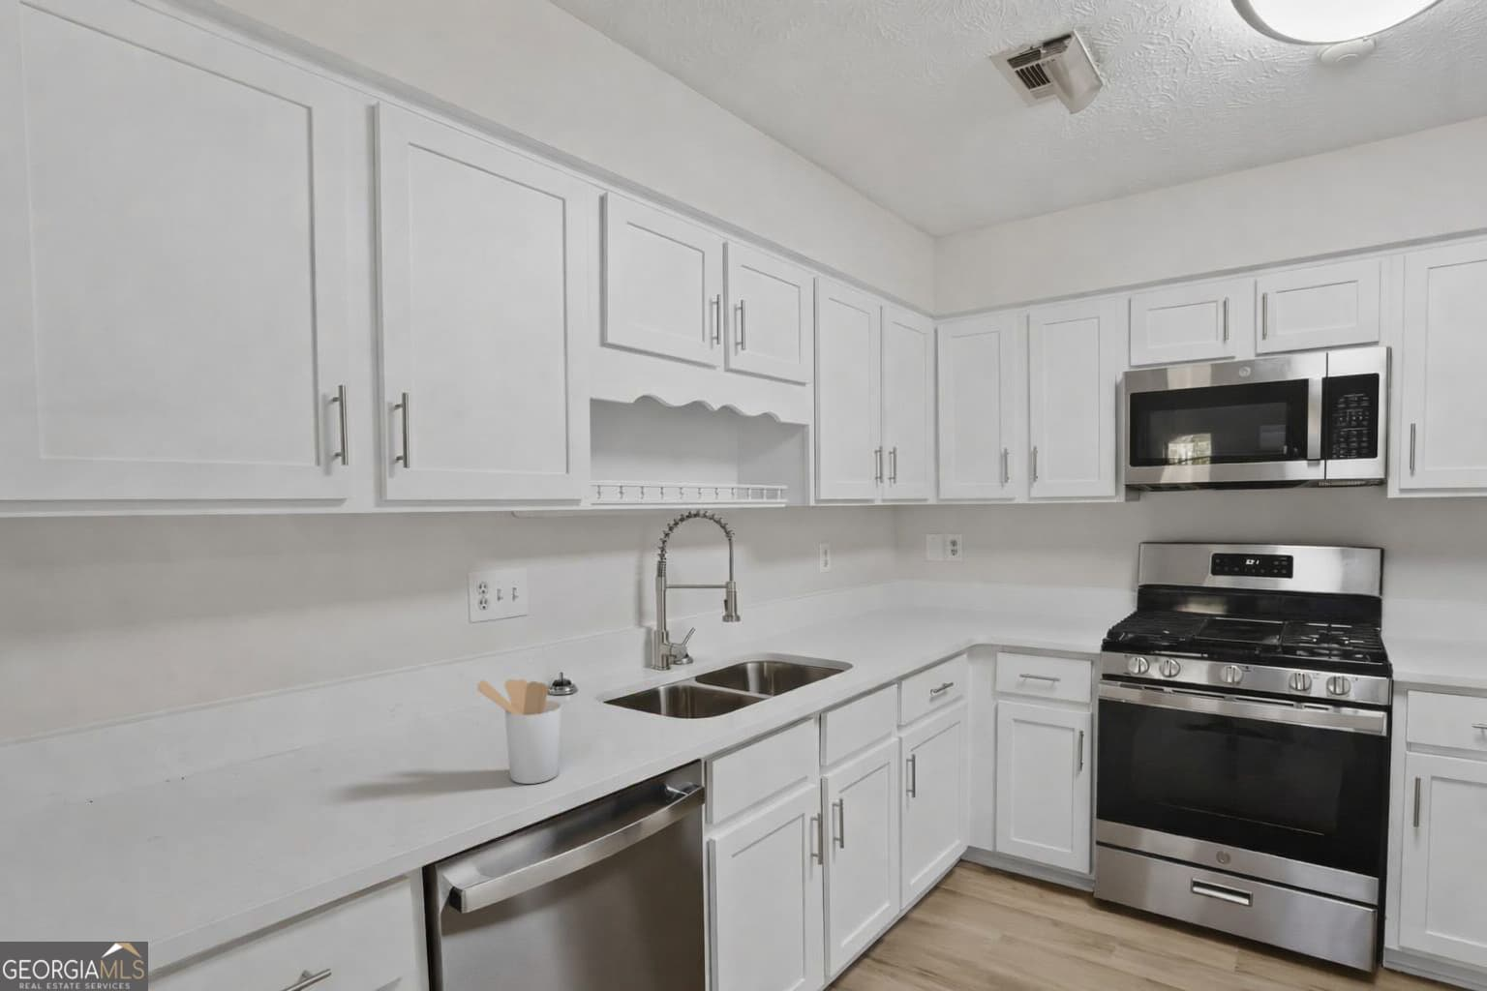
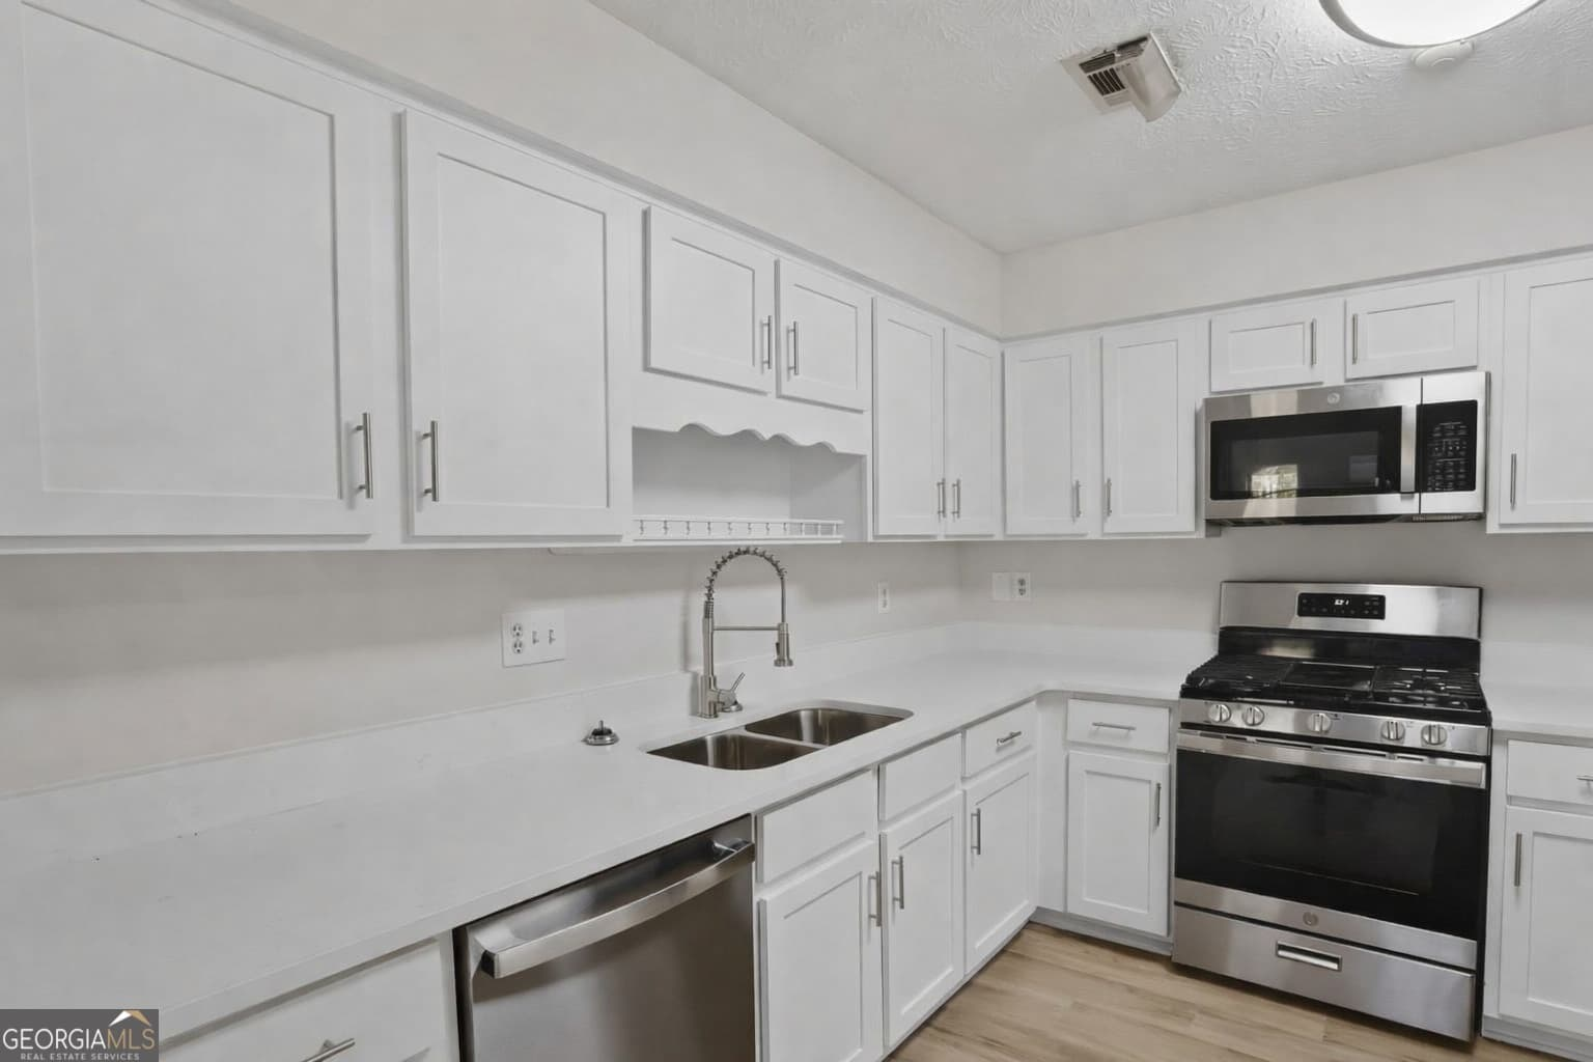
- utensil holder (518, 726)
